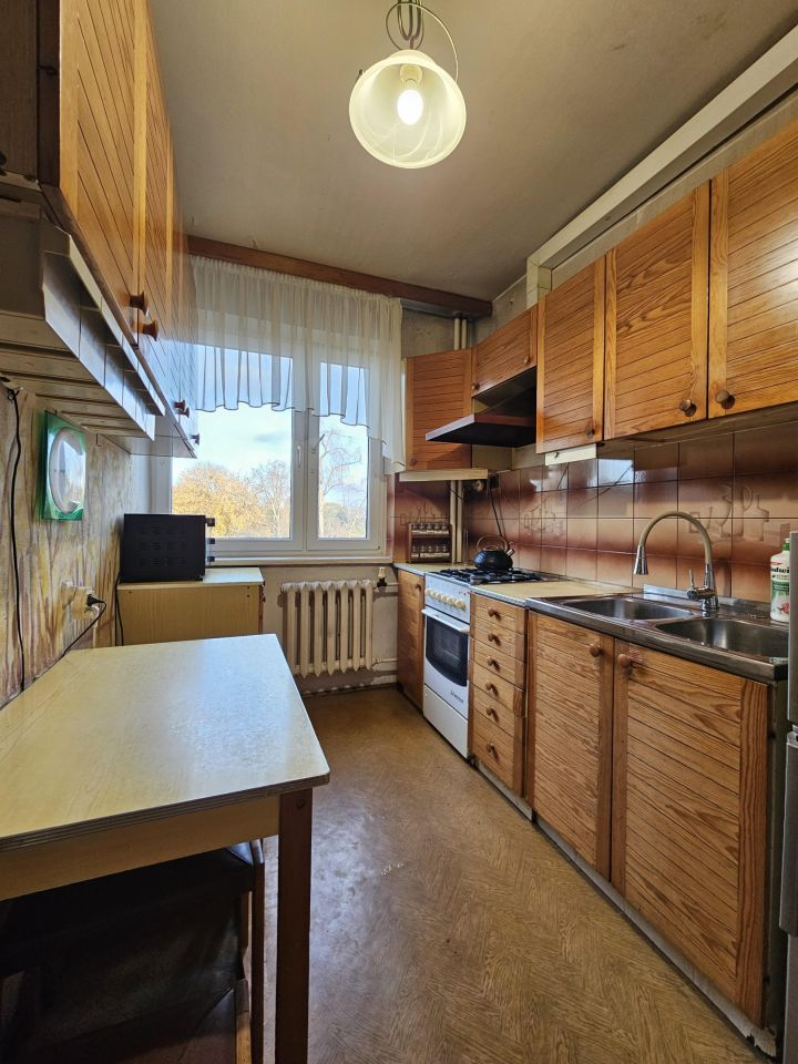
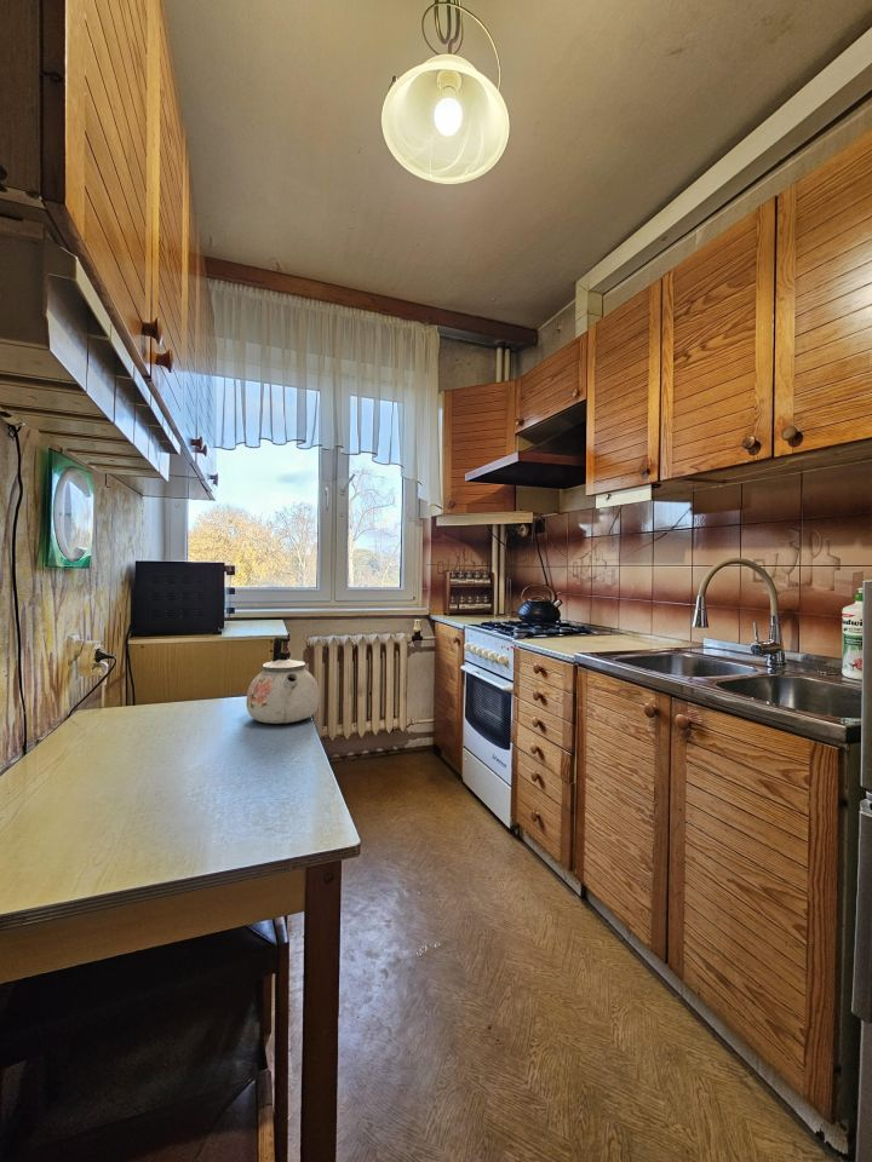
+ kettle (283, 677)
